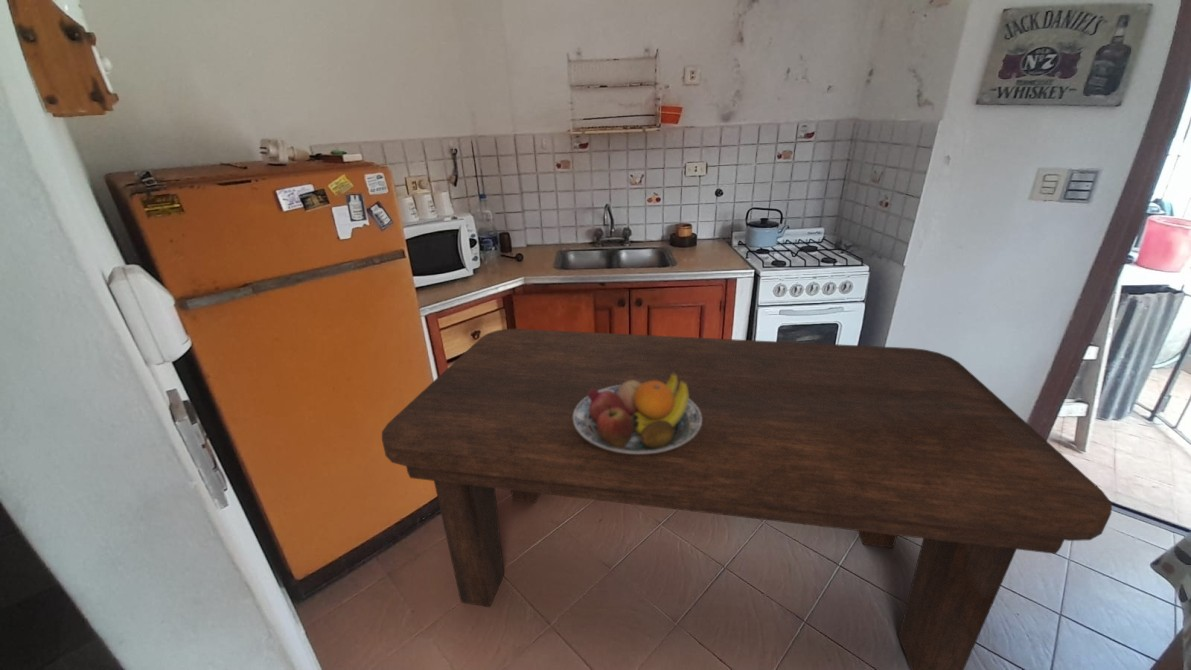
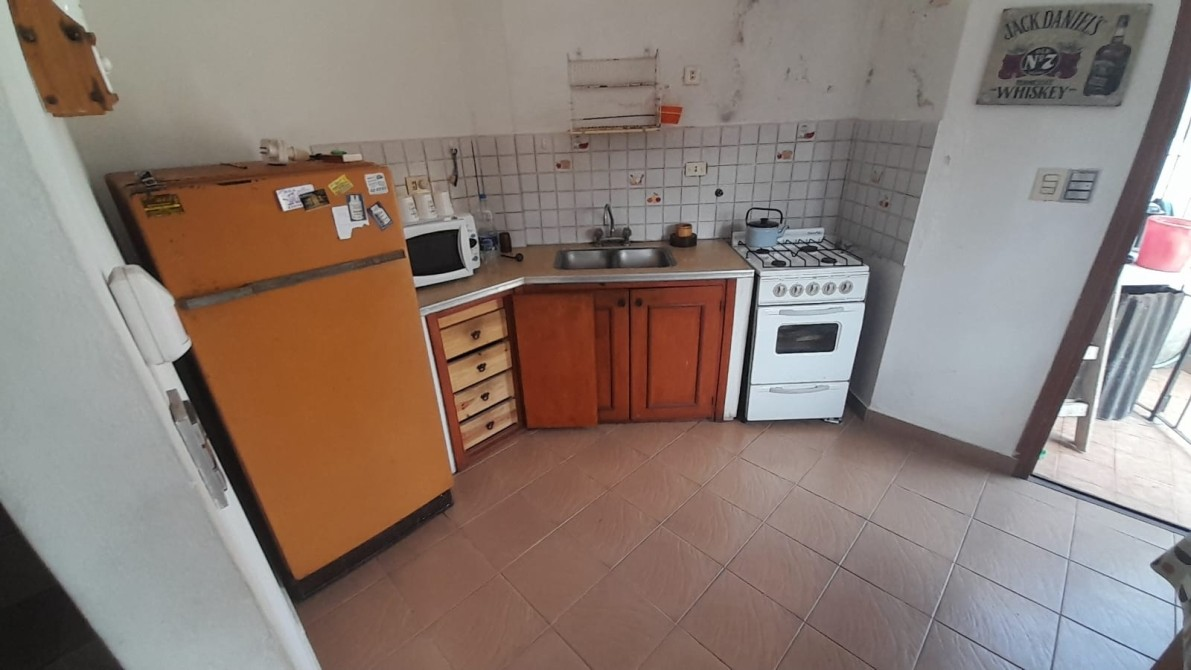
- fruit bowl (636, 409)
- dining table (691, 481)
